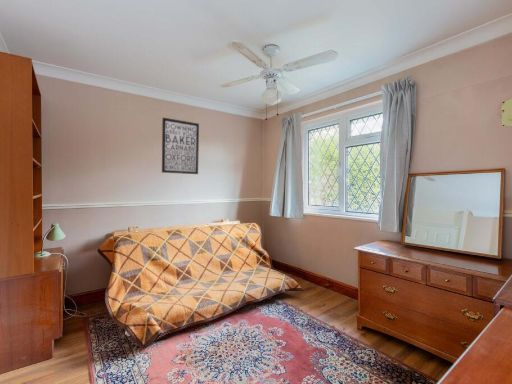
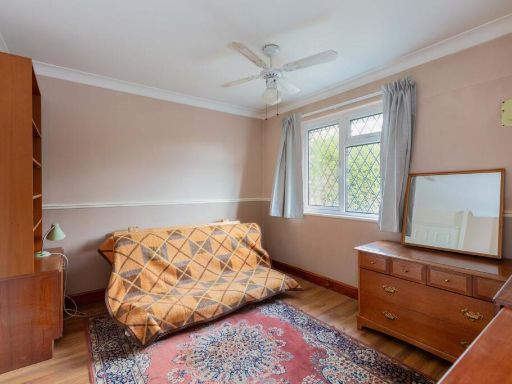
- wall art (181, 147)
